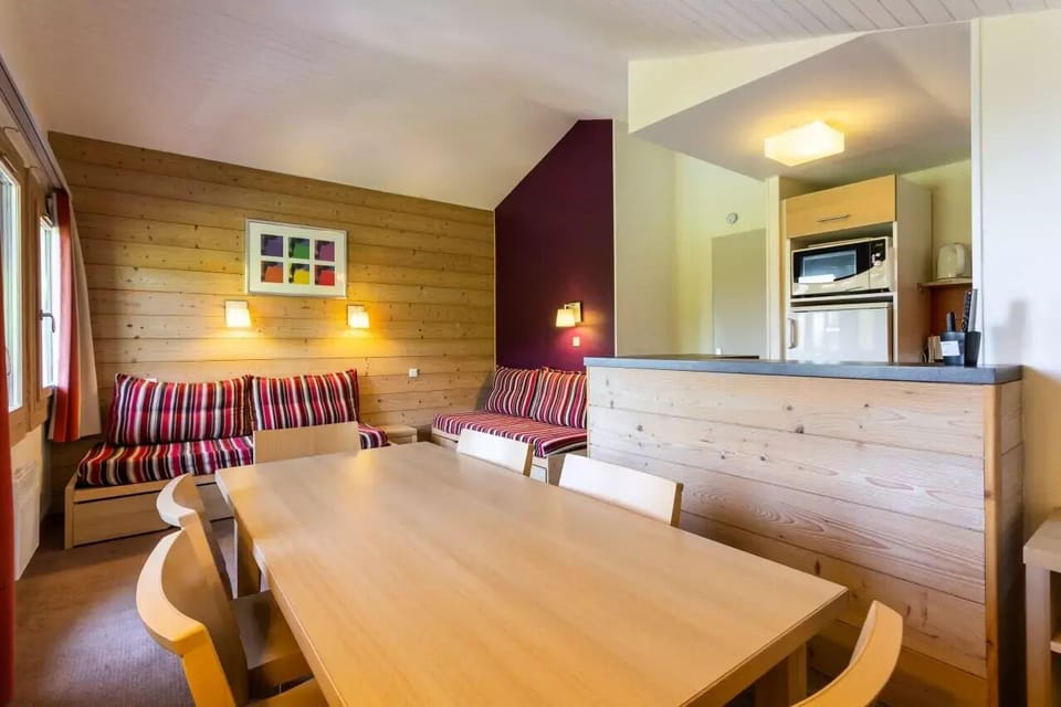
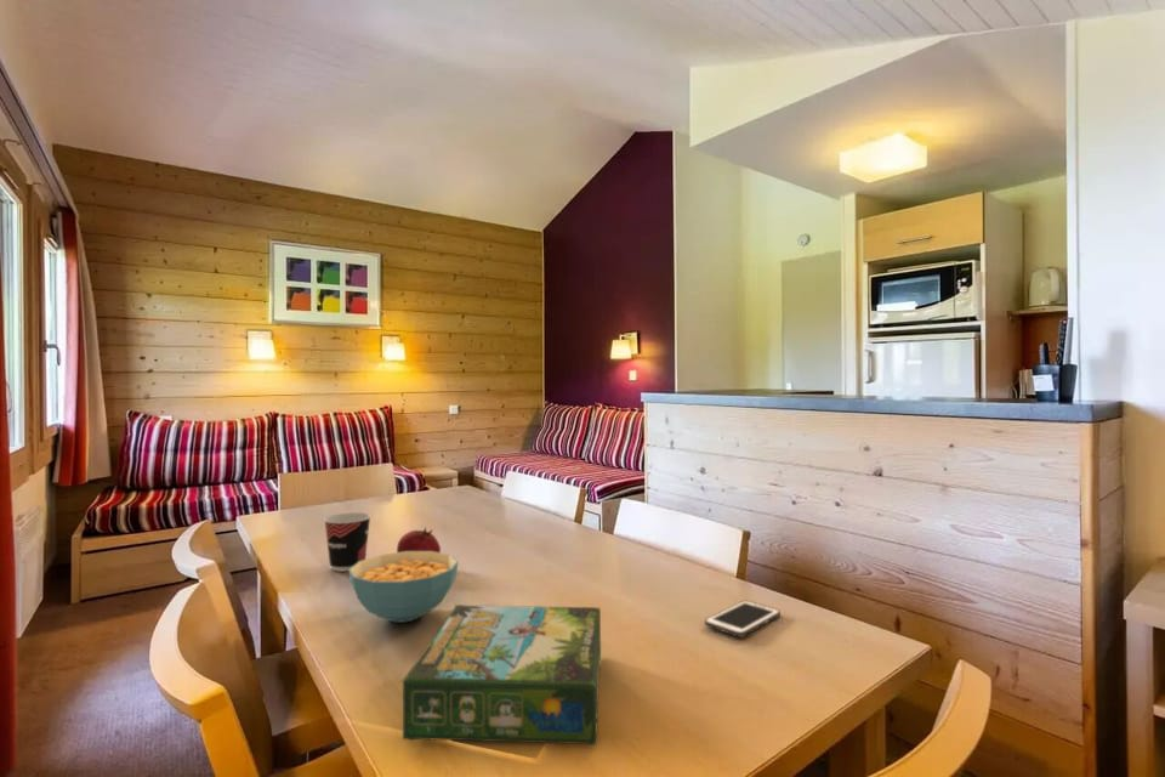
+ cup (347, 541)
+ board game (515, 664)
+ cell phone (743, 617)
+ cereal bowl (404, 590)
+ fruit (417, 549)
